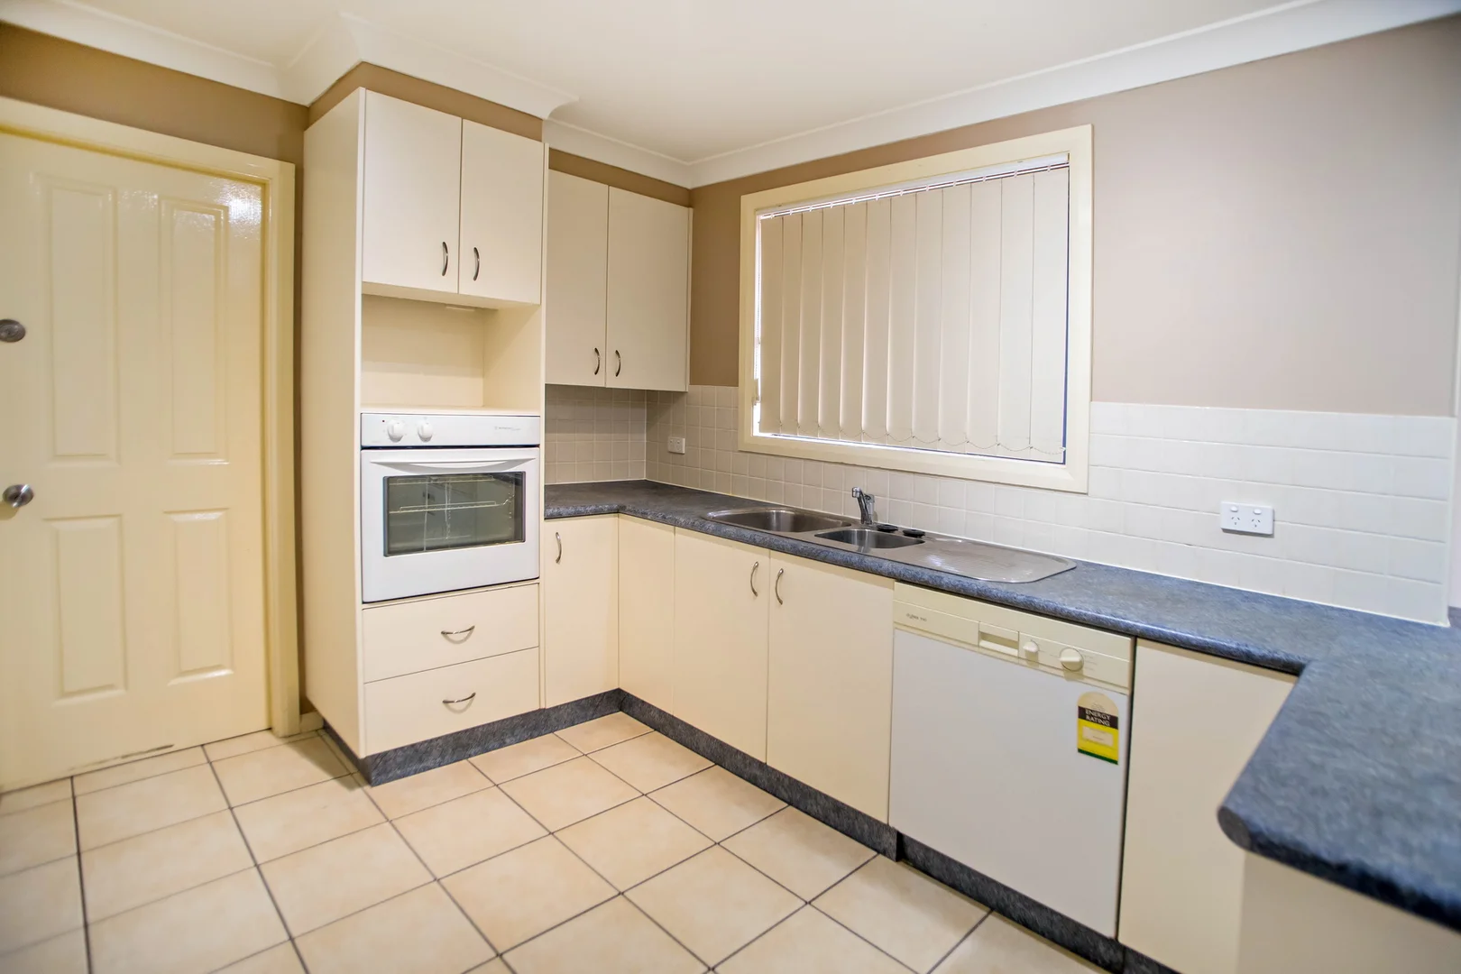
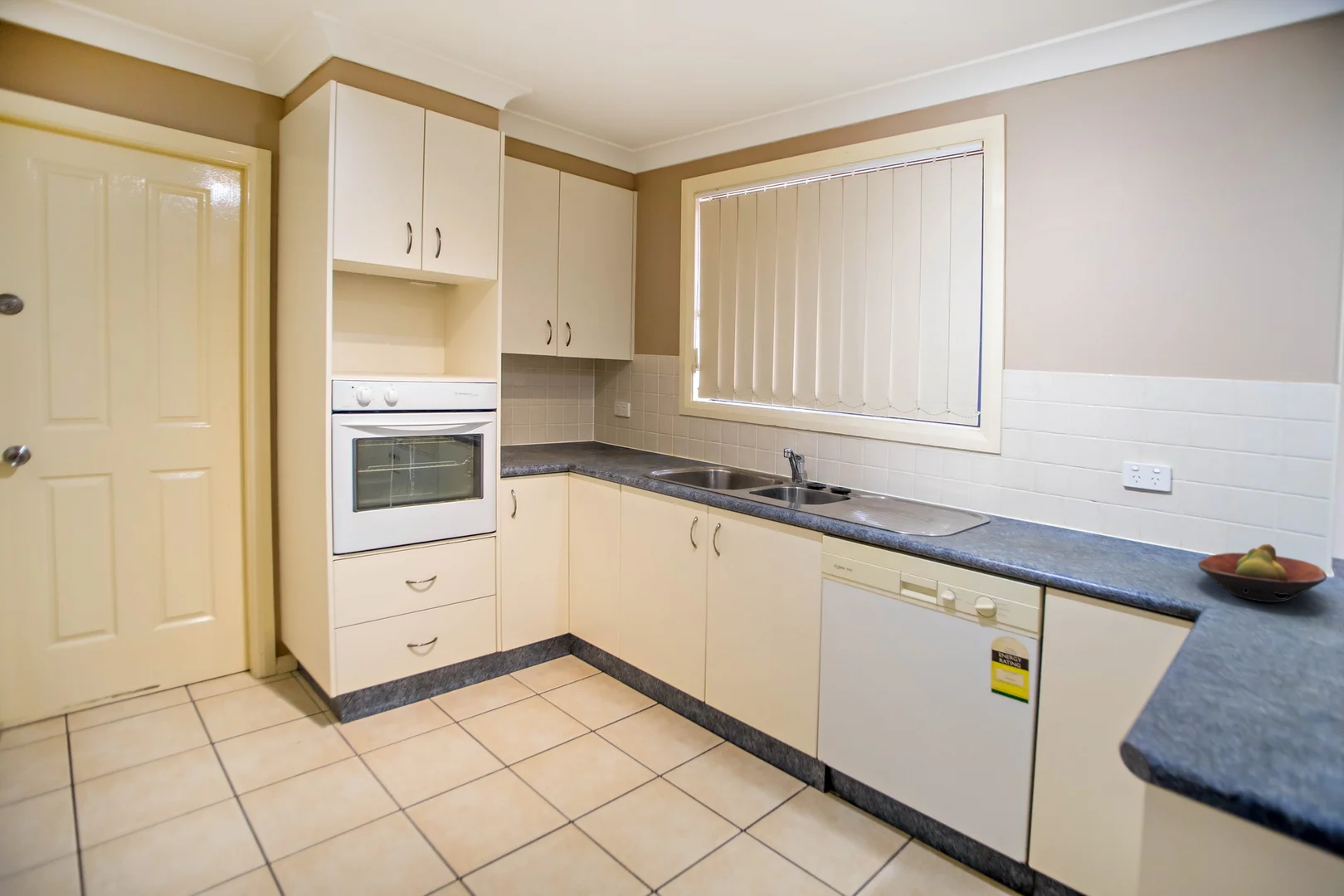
+ fruit bowl (1259, 568)
